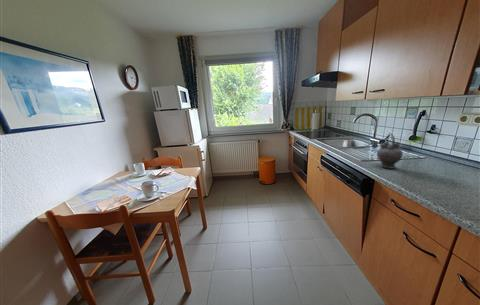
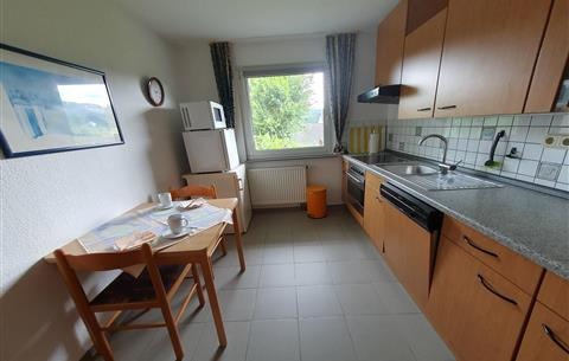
- teapot (388, 150)
